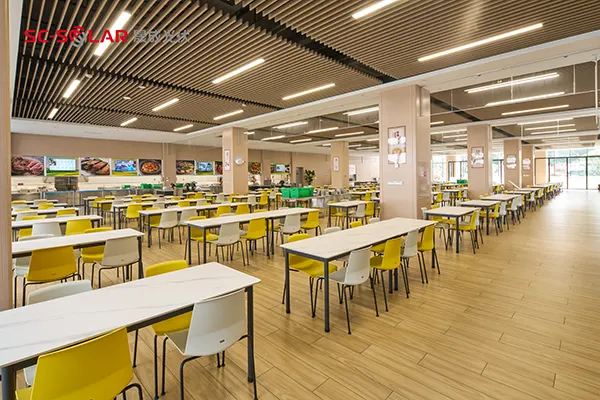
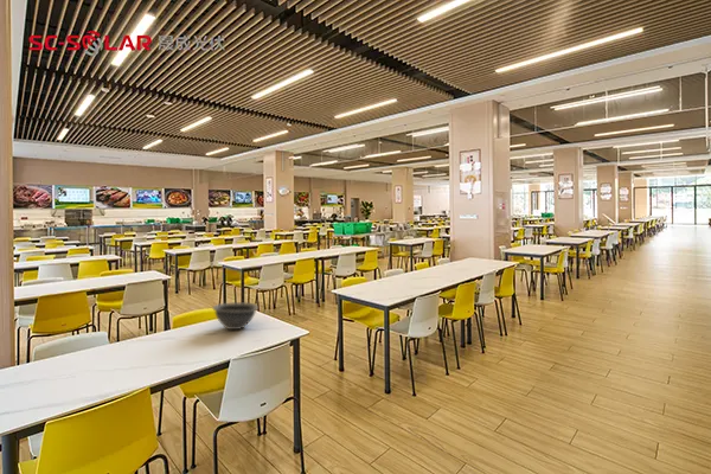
+ bowl (236, 315)
